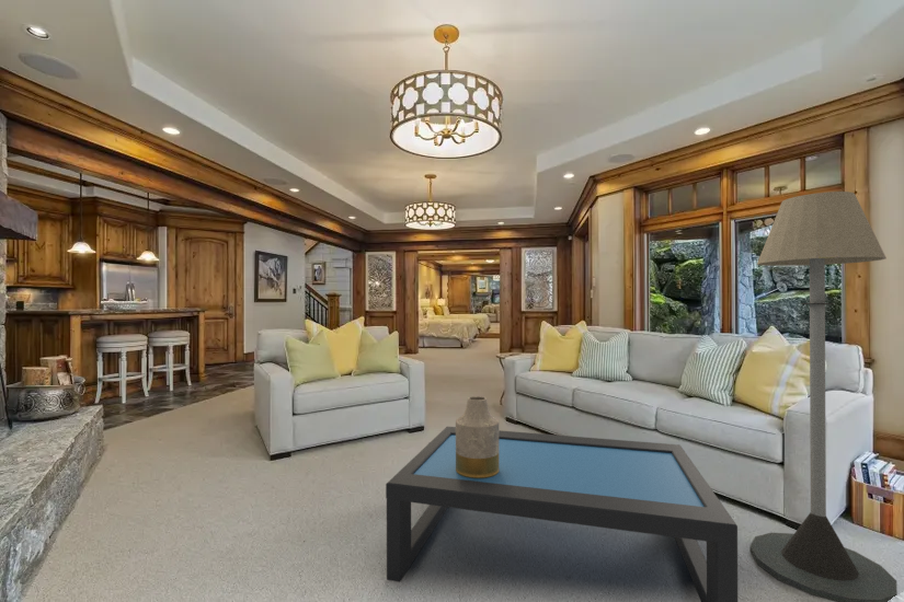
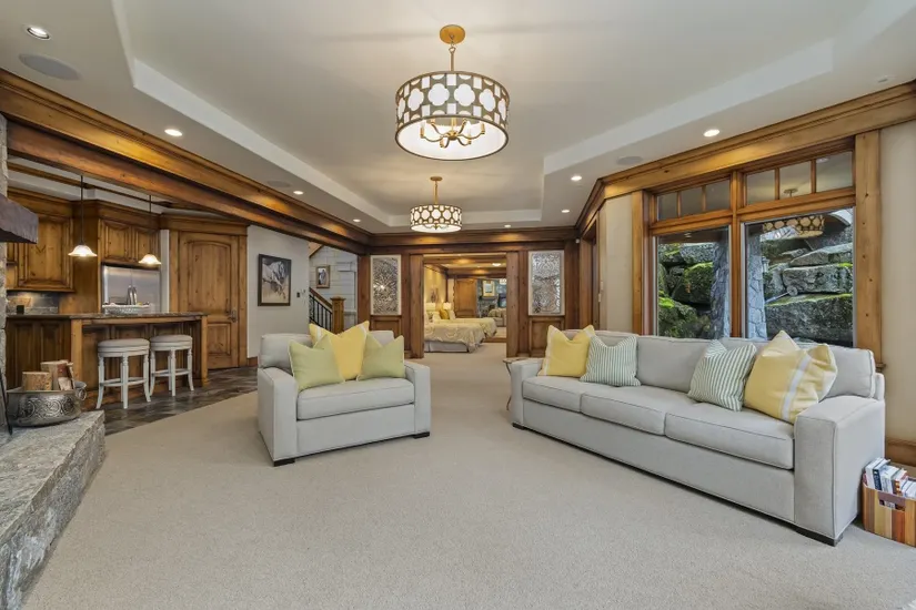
- coffee table (550, 503)
- floor lamp (817, 383)
- vase (477, 430)
